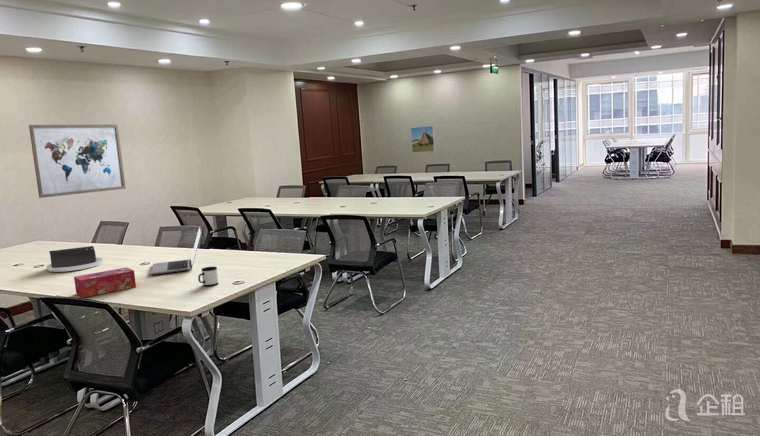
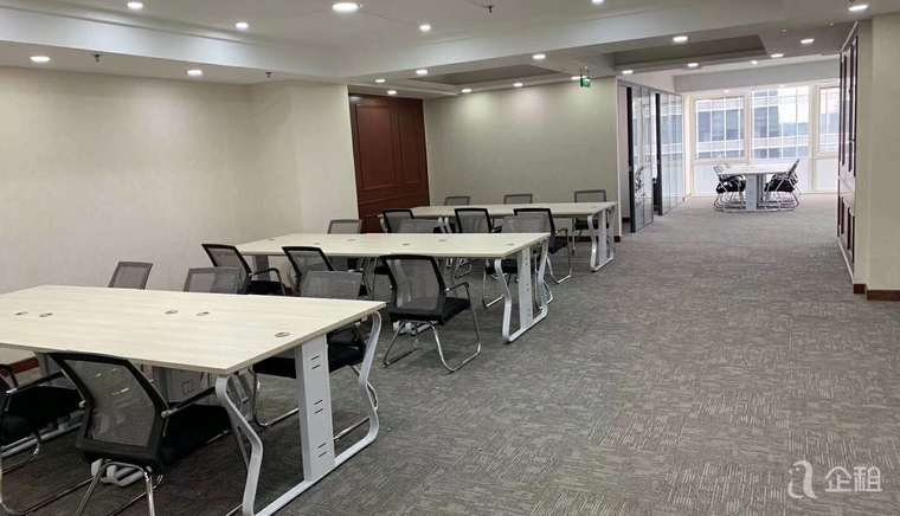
- mug (207, 276)
- laptop (180, 260)
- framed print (422, 139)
- tissue box (105, 281)
- desk organizer (74, 256)
- wall art (80, 159)
